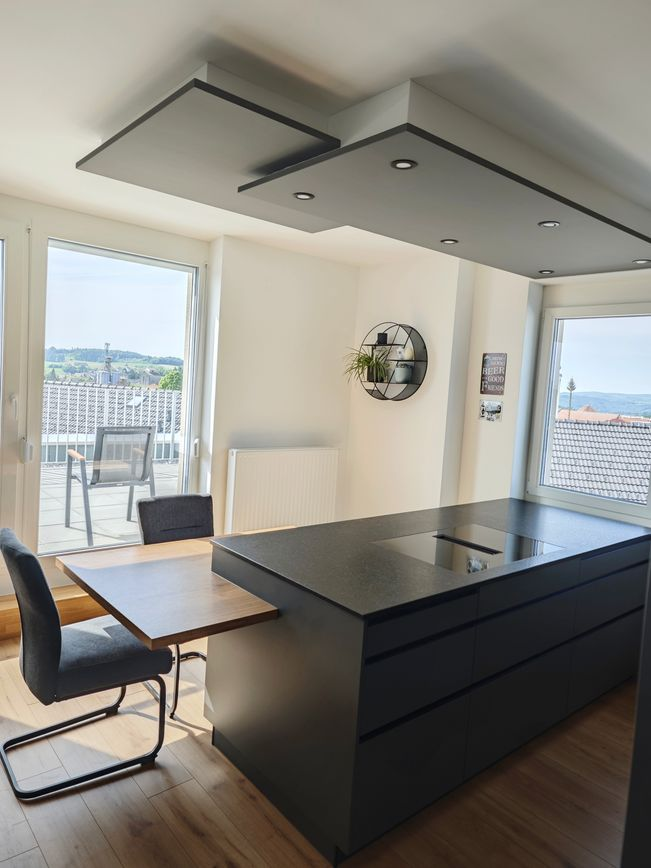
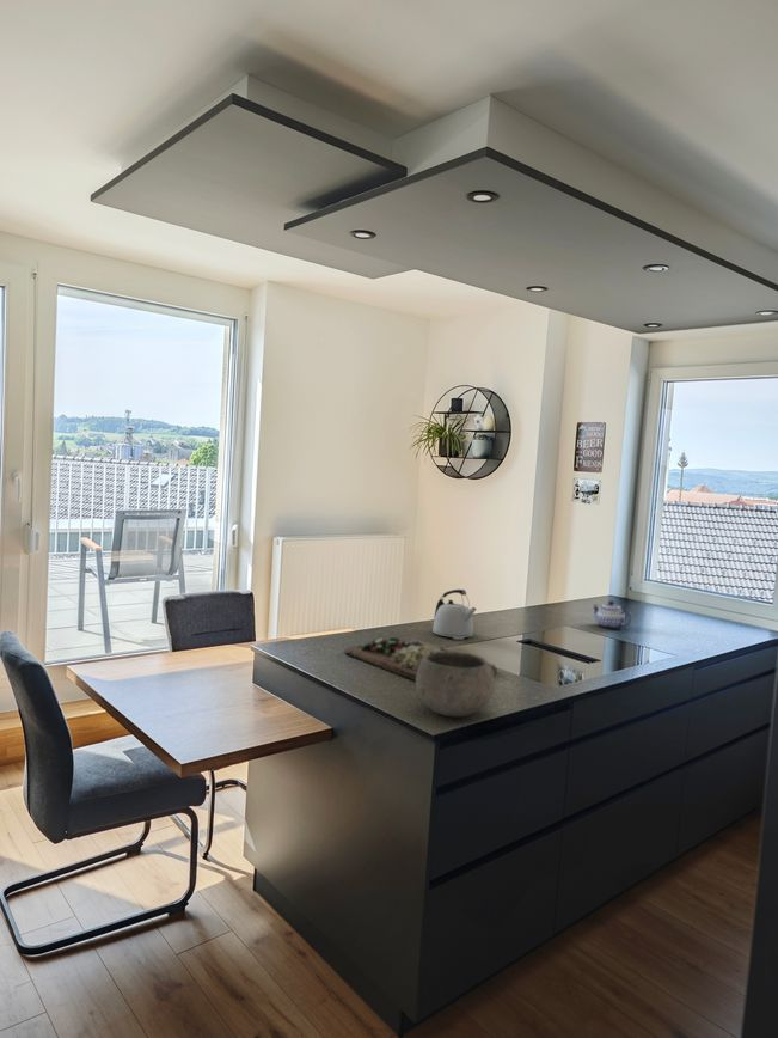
+ teapot (611, 613)
+ bowl (454, 684)
+ kettle (455, 611)
+ cutting board (419, 652)
